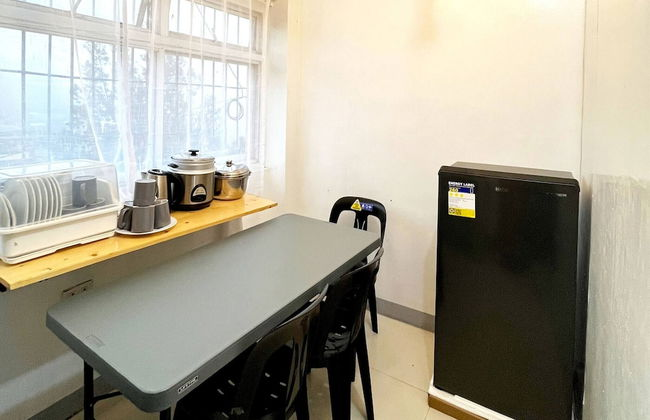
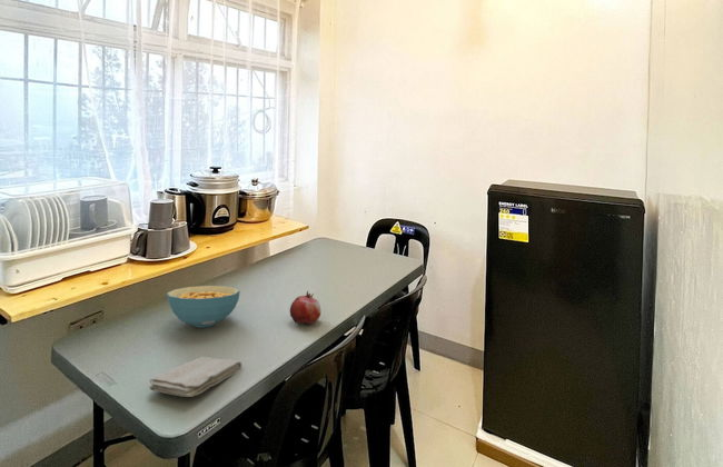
+ fruit (305, 306)
+ washcloth (197, 374)
+ cereal bowl (204, 308)
